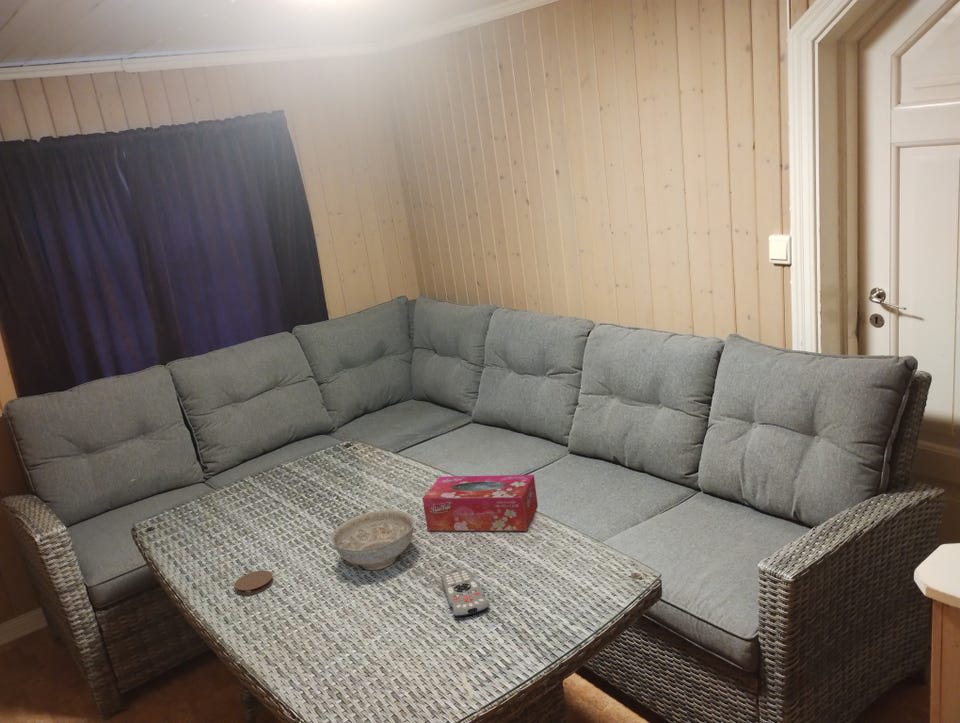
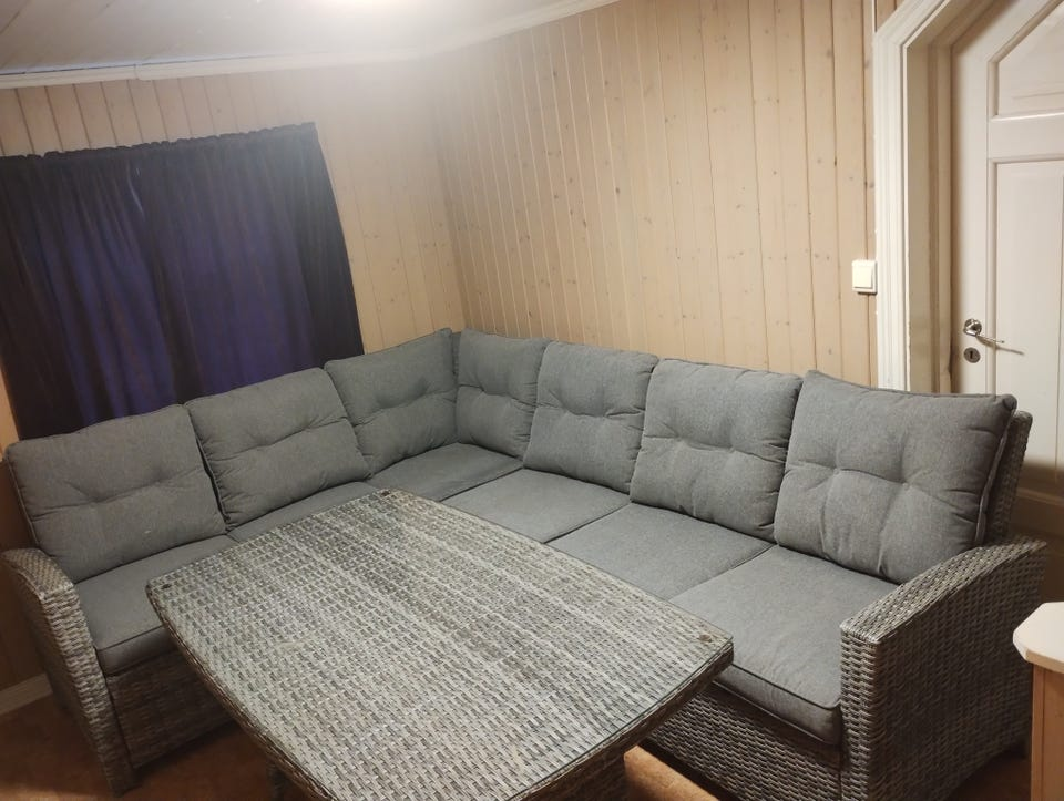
- tissue box (481, 502)
- decorative bowl (375, 544)
- coaster (254, 582)
- remote control (462, 591)
